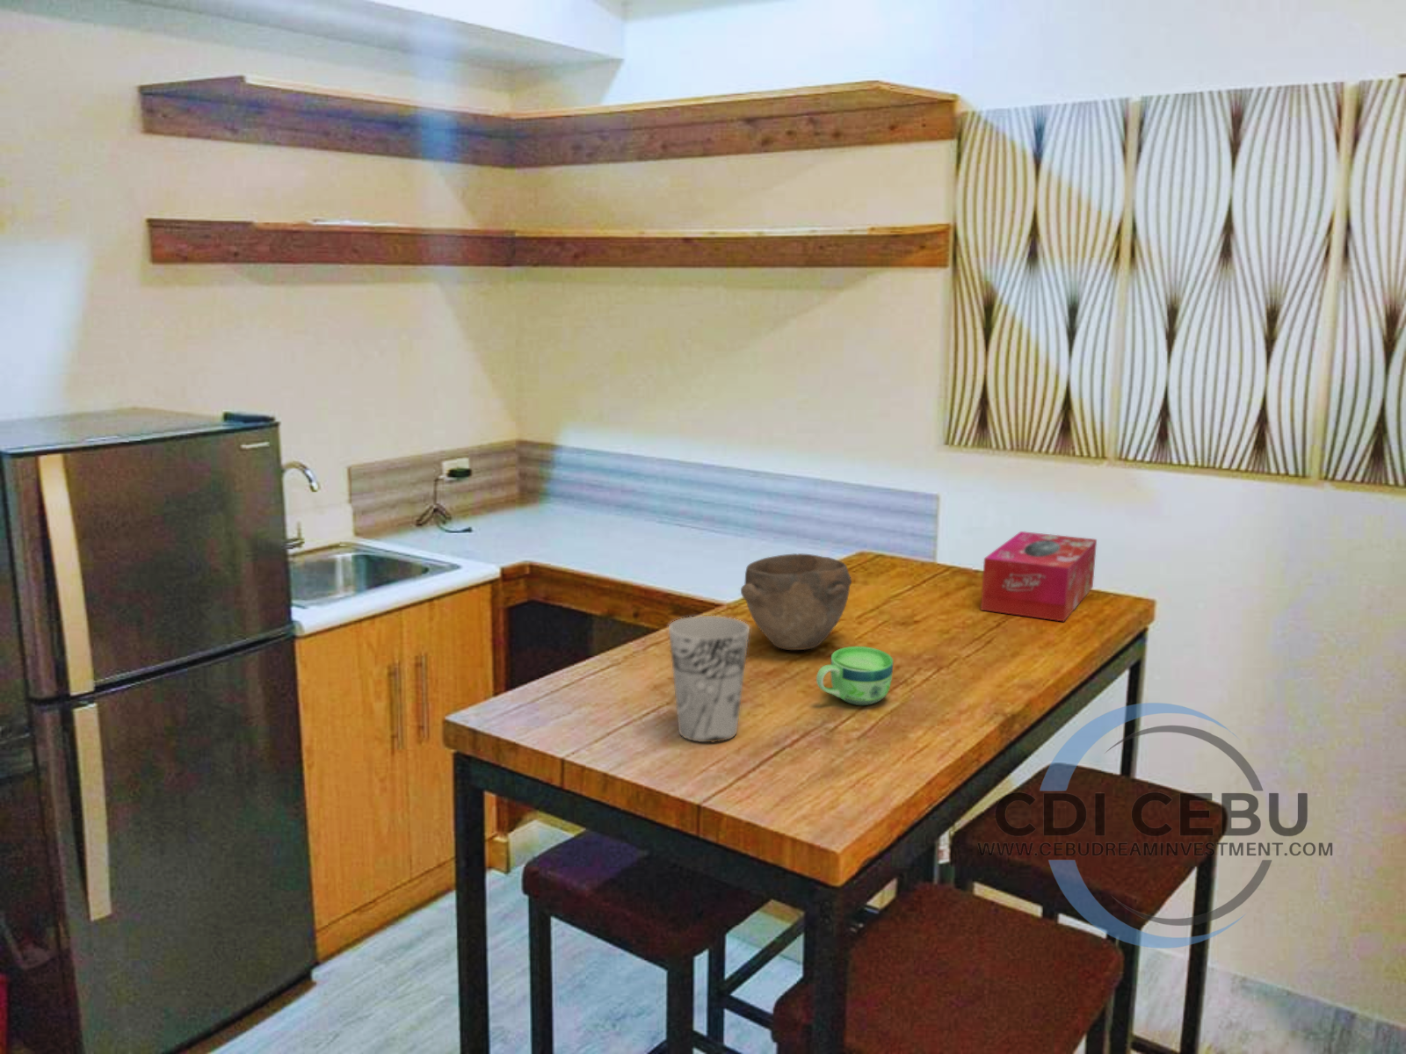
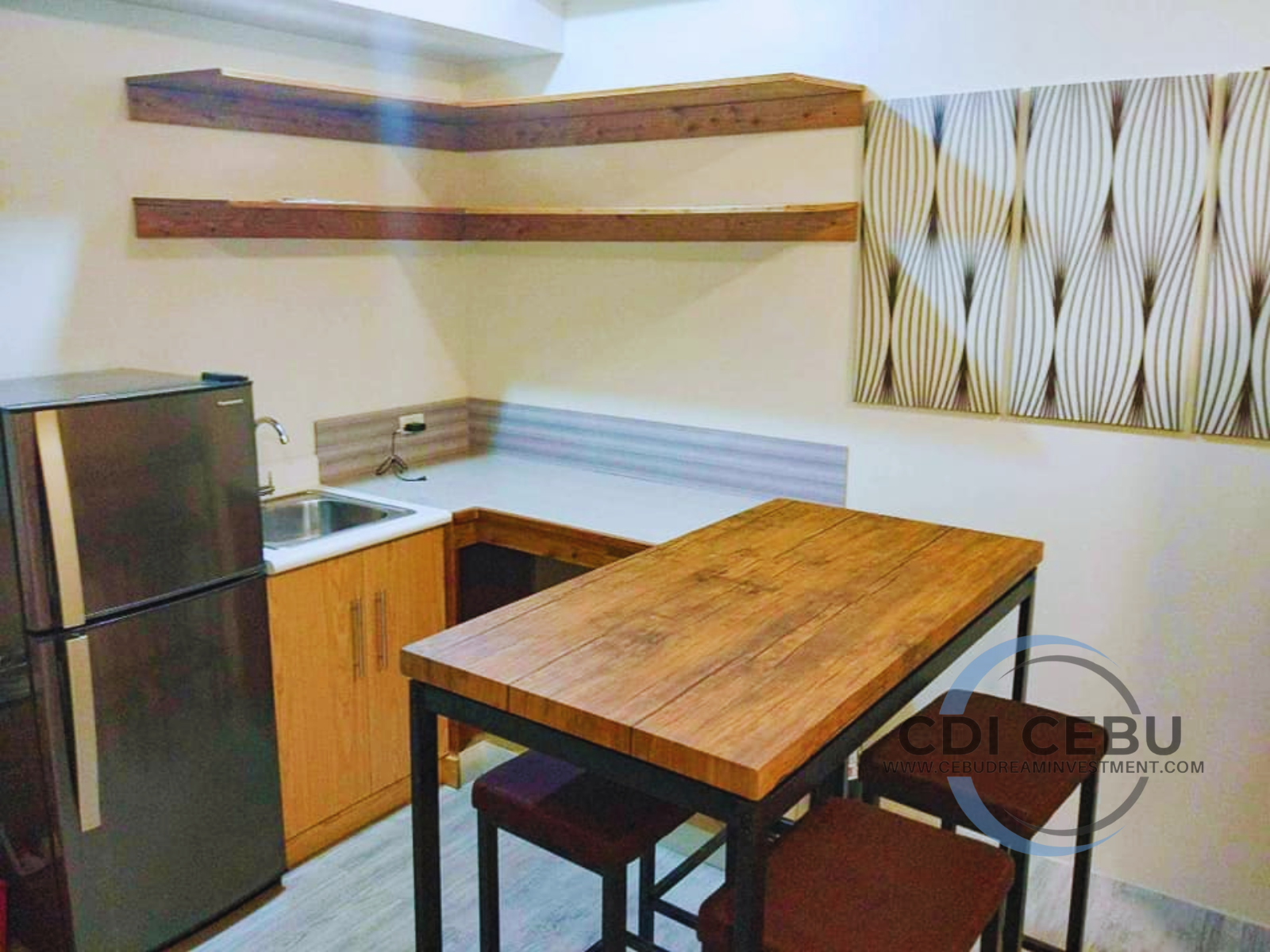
- tissue box (1041, 572)
- cup (709, 679)
- bowl (795, 606)
- cup (855, 679)
